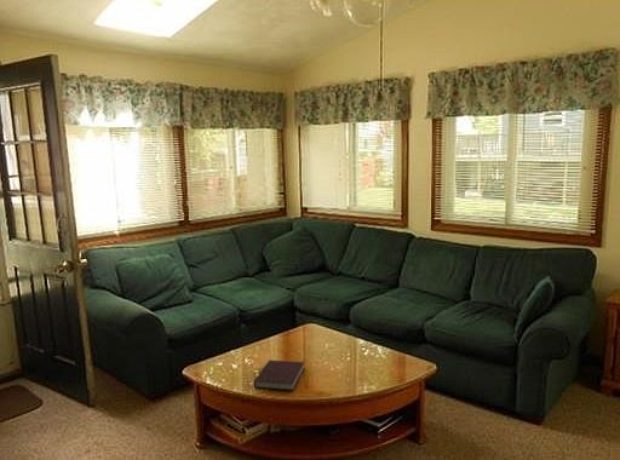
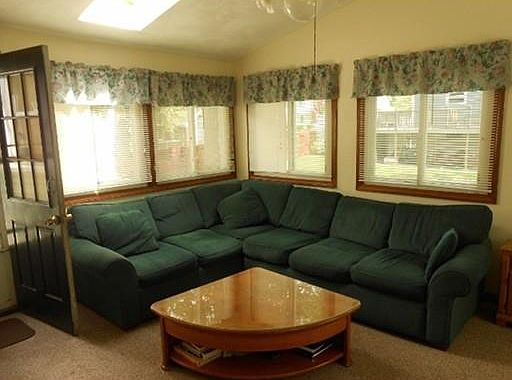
- notebook (280, 374)
